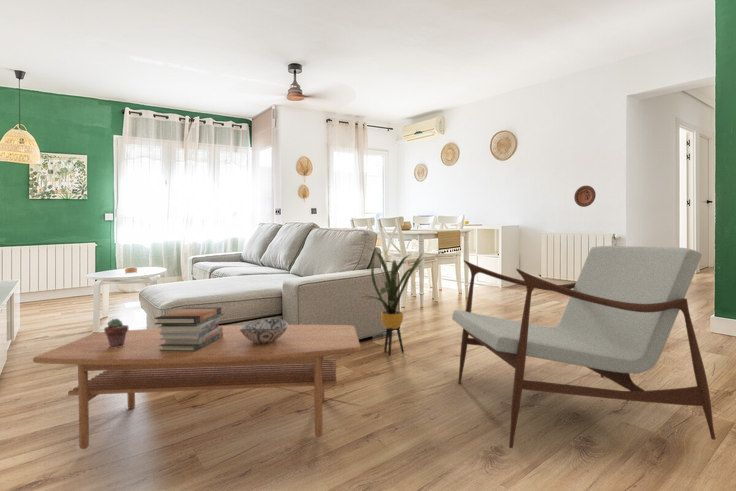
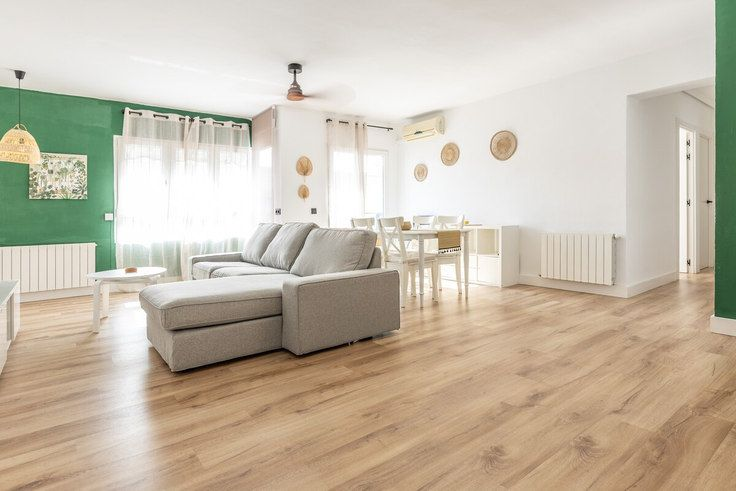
- coffee table (216, 380)
- potted succulent (116, 331)
- armchair (561, 327)
- decorative plate (584, 196)
- house plant (392, 299)
- decorative bowl (264, 331)
- book stack (191, 327)
